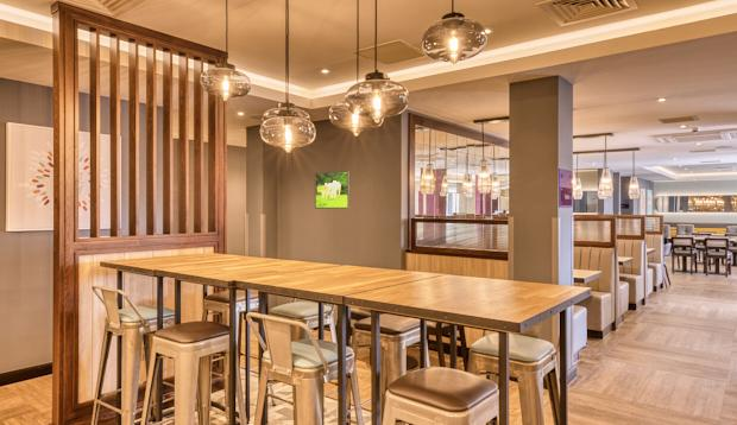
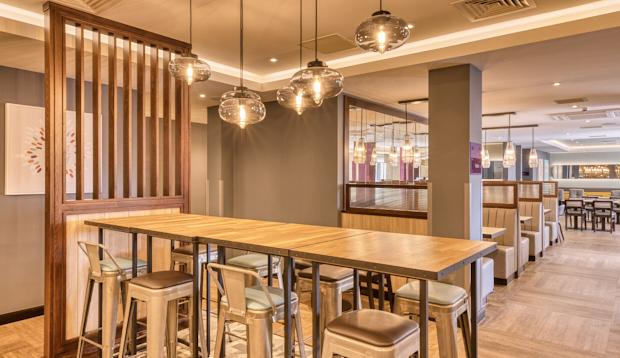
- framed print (330, 190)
